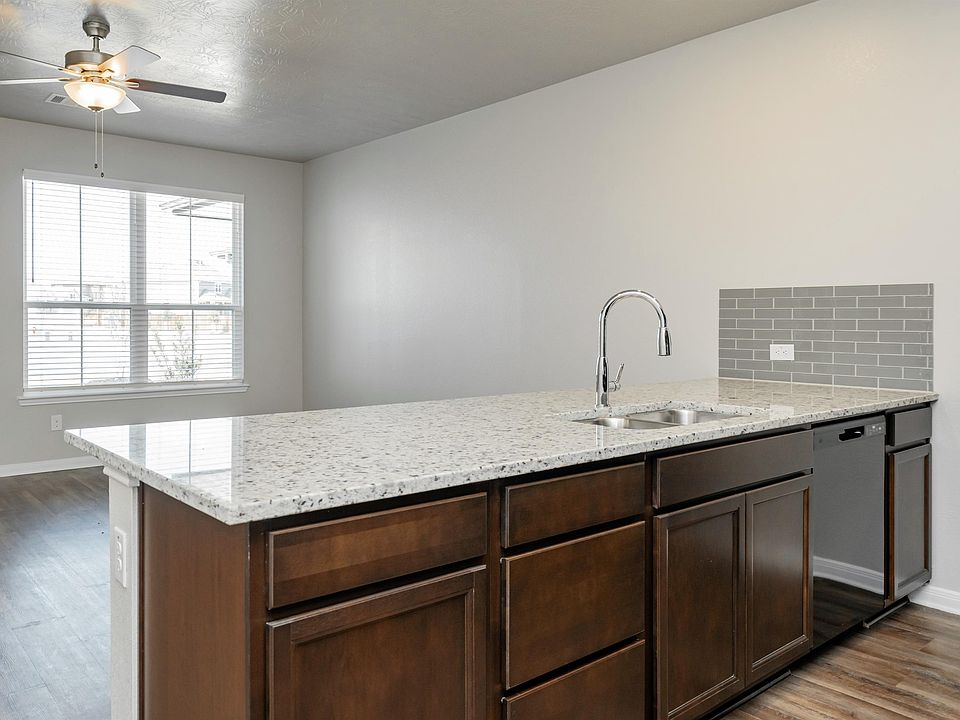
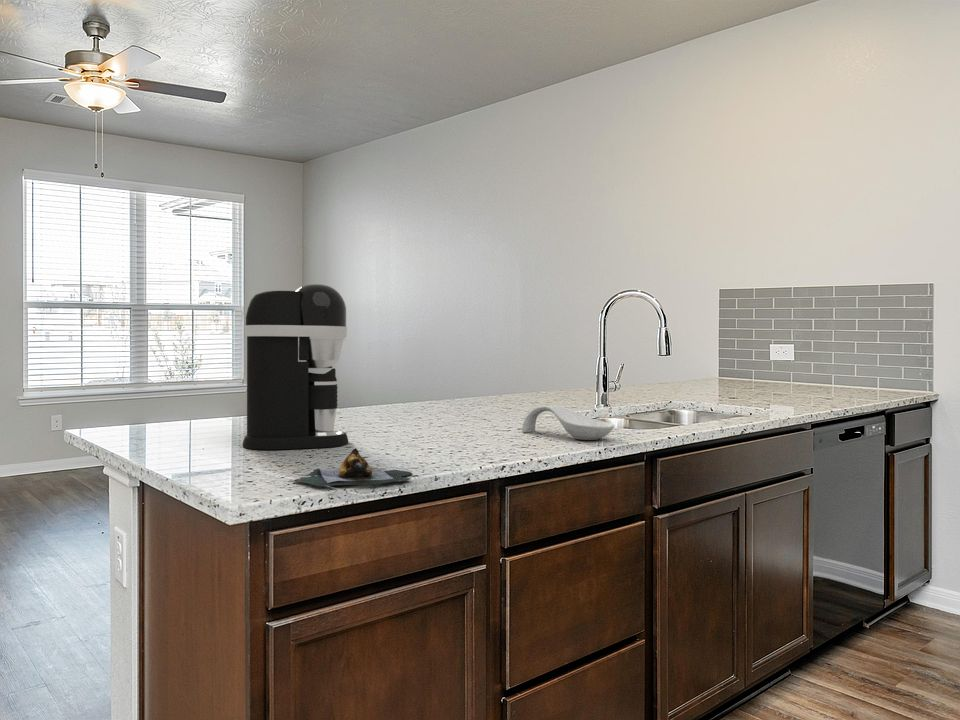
+ coffee maker (296, 364)
+ spoon rest (566, 421)
+ banana bunch (357, 463)
